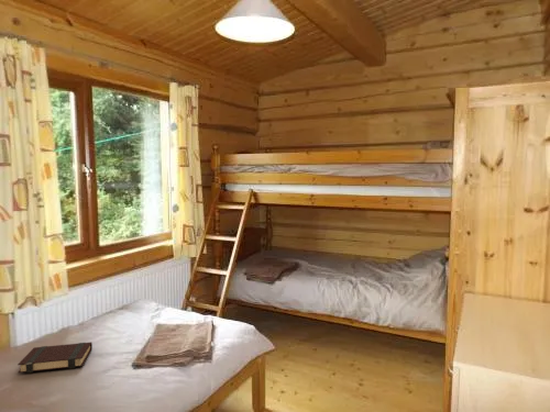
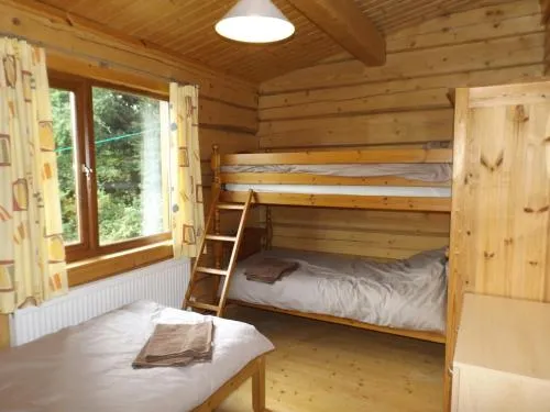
- book (57, 356)
